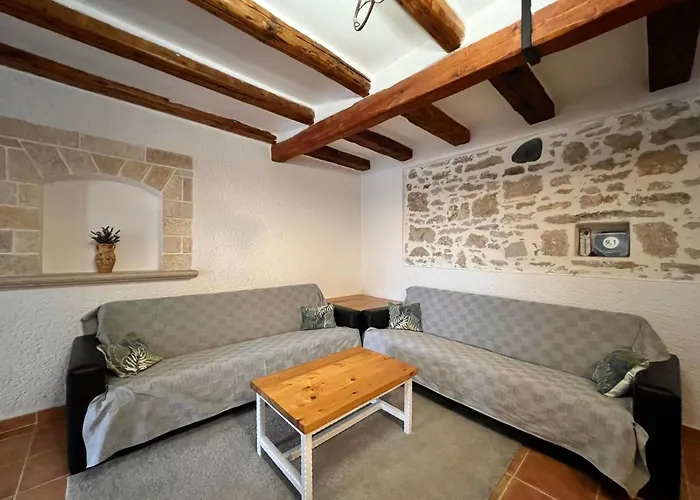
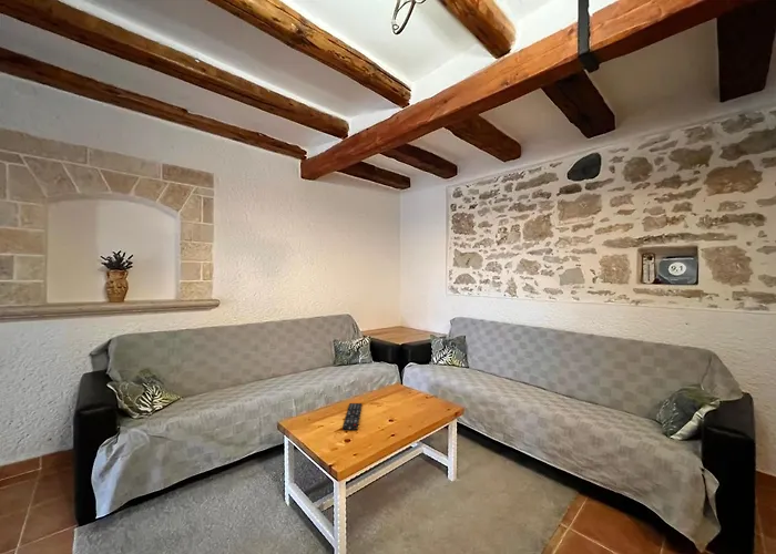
+ remote control (353, 414)
